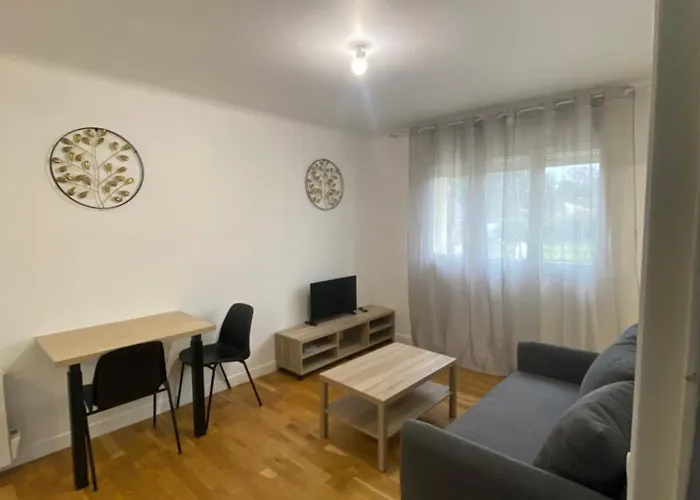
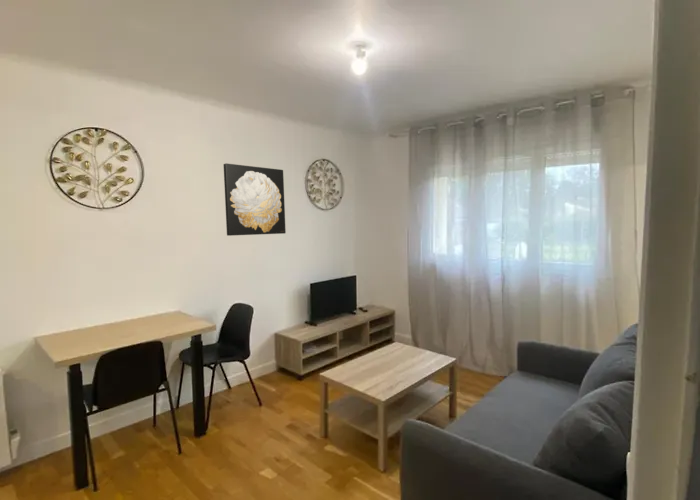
+ wall art (256, 200)
